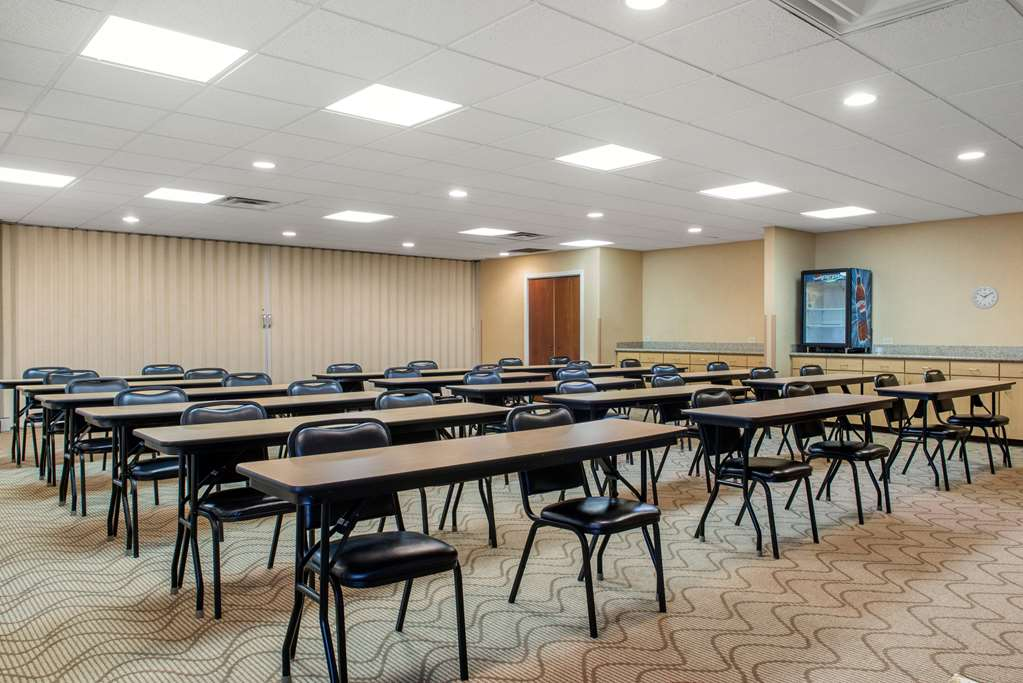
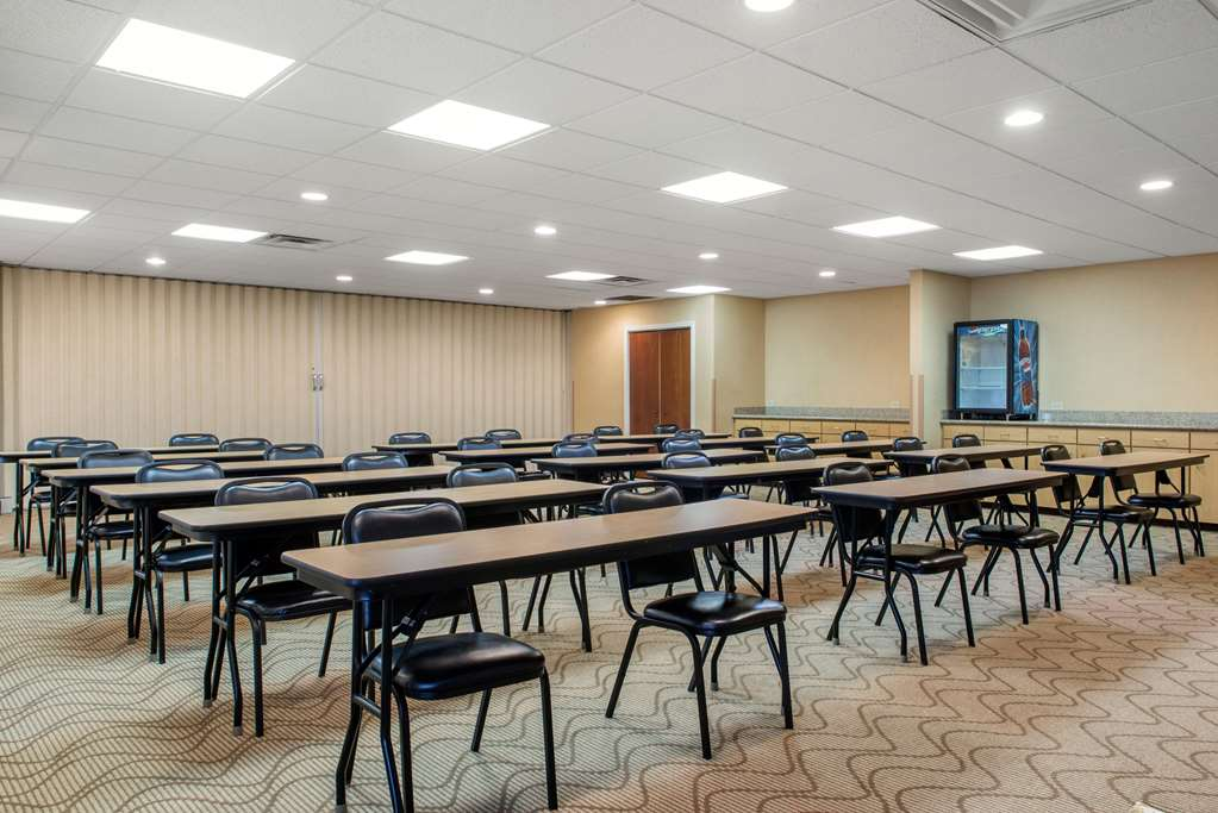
- wall clock (984, 297)
